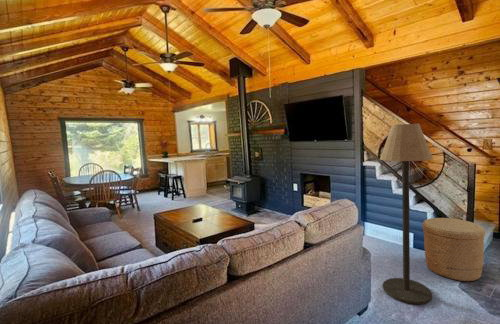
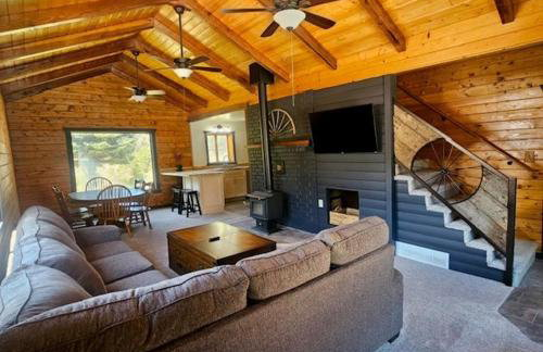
- basket (451, 247)
- floor lamp (405, 210)
